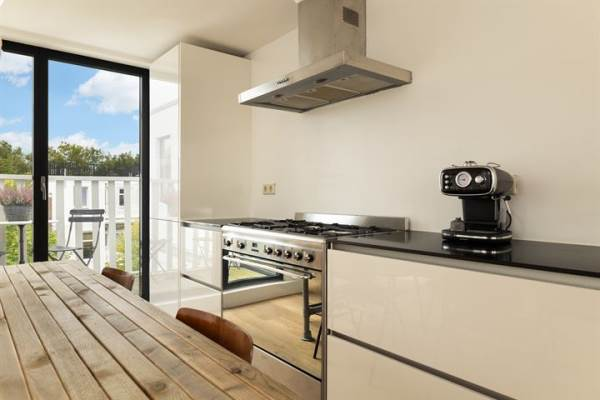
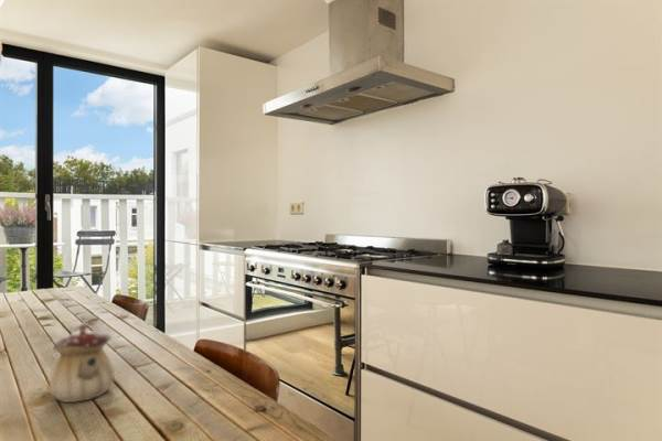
+ teapot (82, 356)
